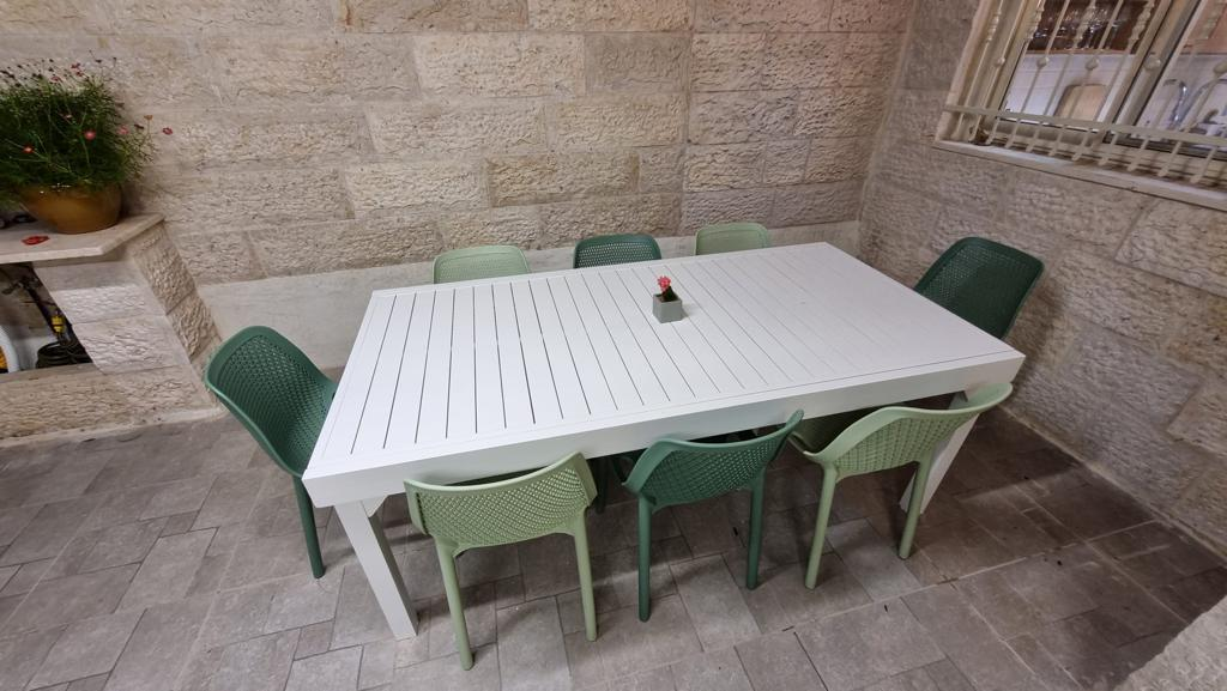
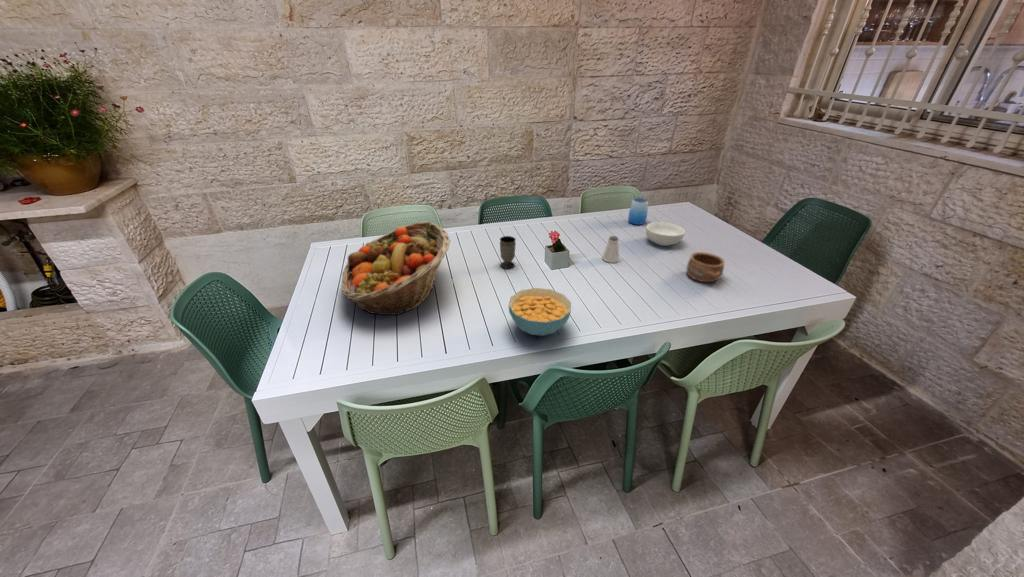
+ cereal bowl (539, 316)
+ fruit basket (396, 265)
+ pottery (705, 267)
+ cup (638, 211)
+ cup (507, 252)
+ cereal bowl (664, 235)
+ saltshaker (612, 248)
